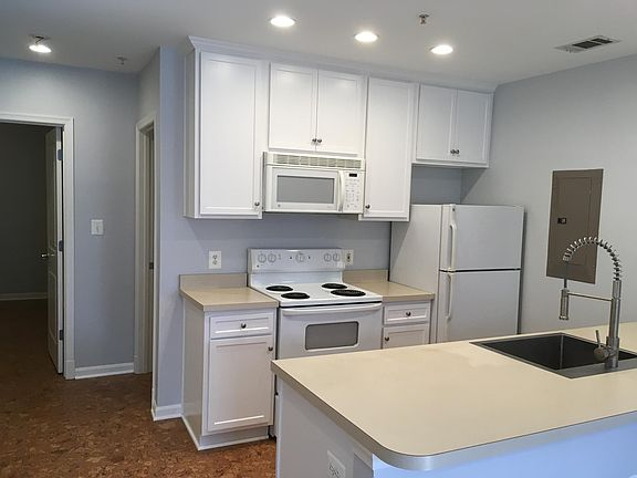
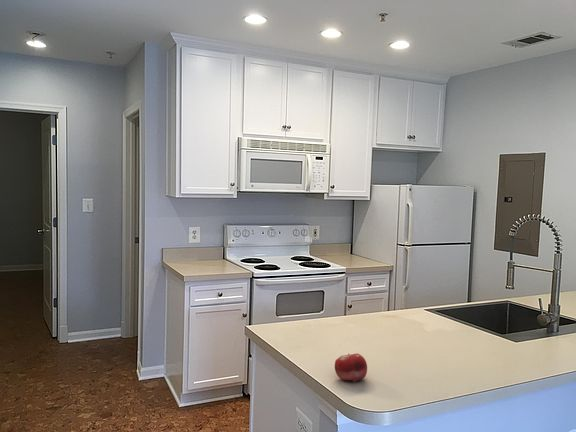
+ fruit (351, 365)
